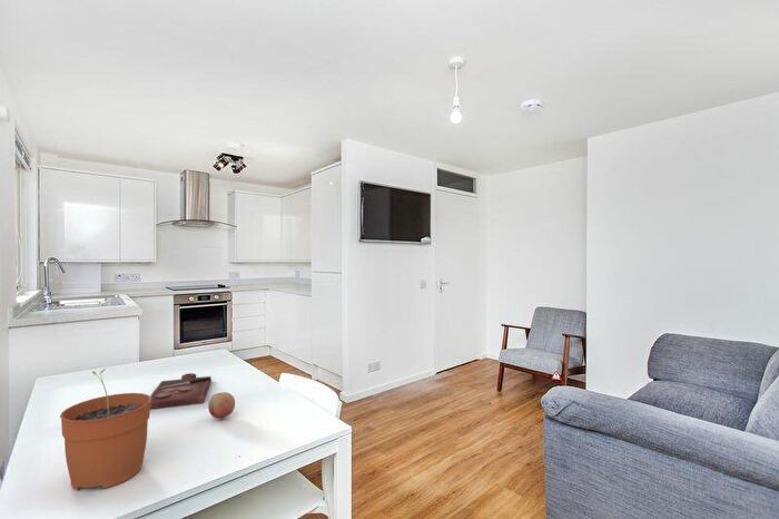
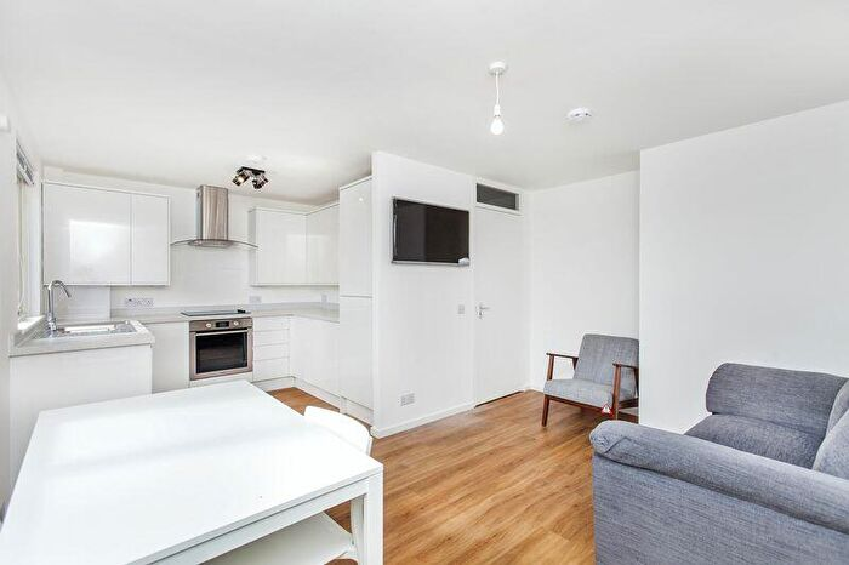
- plant pot (108, 422)
- cutting board (179, 389)
- fruit (221, 404)
